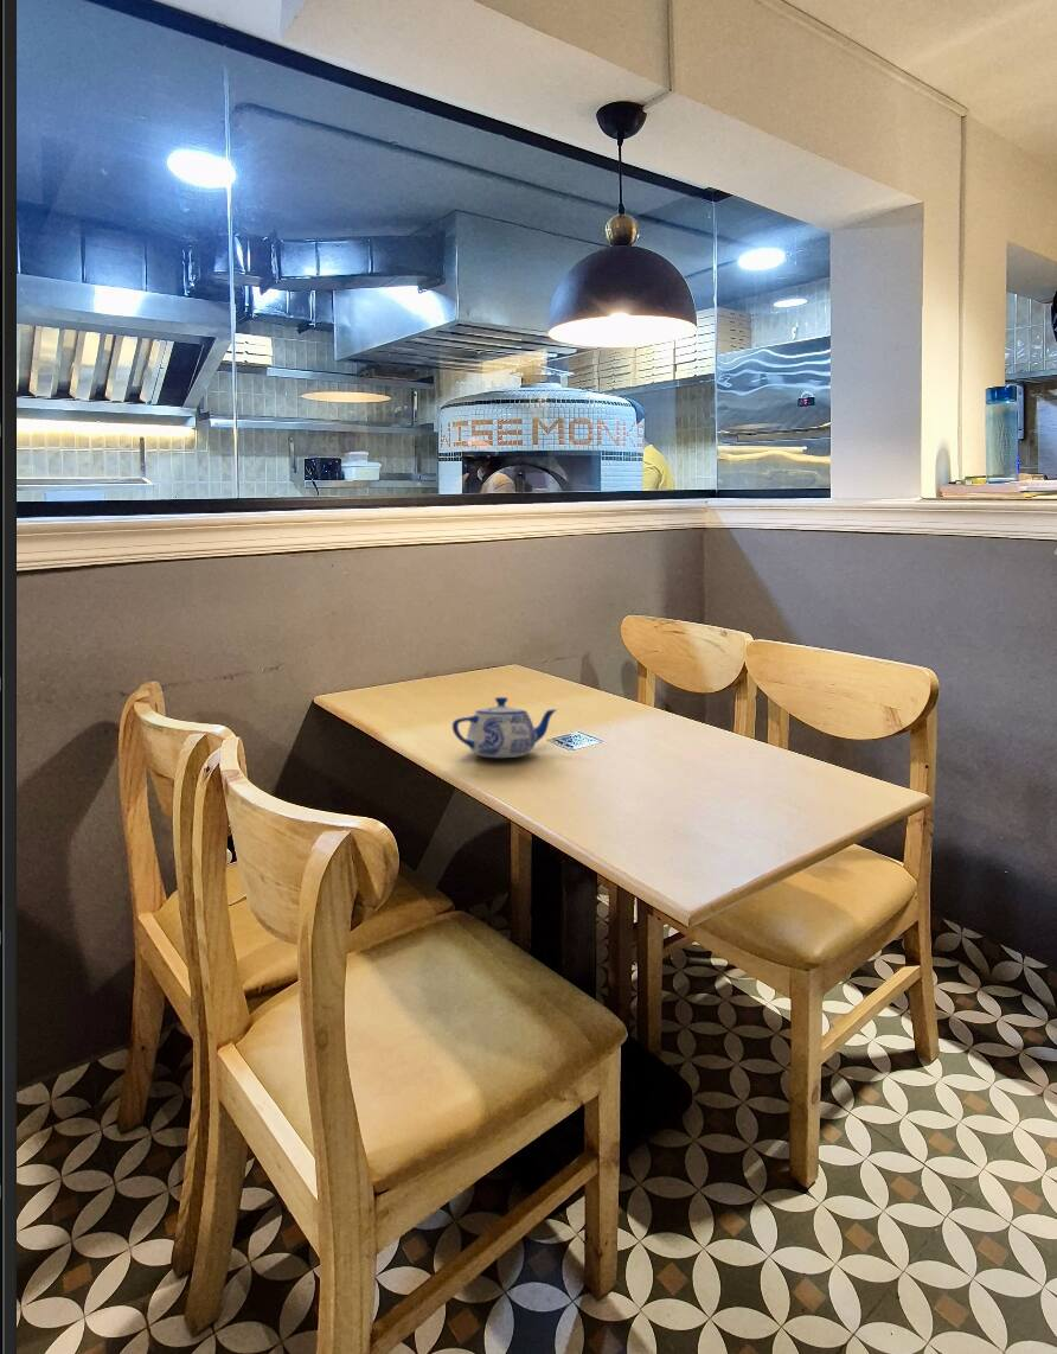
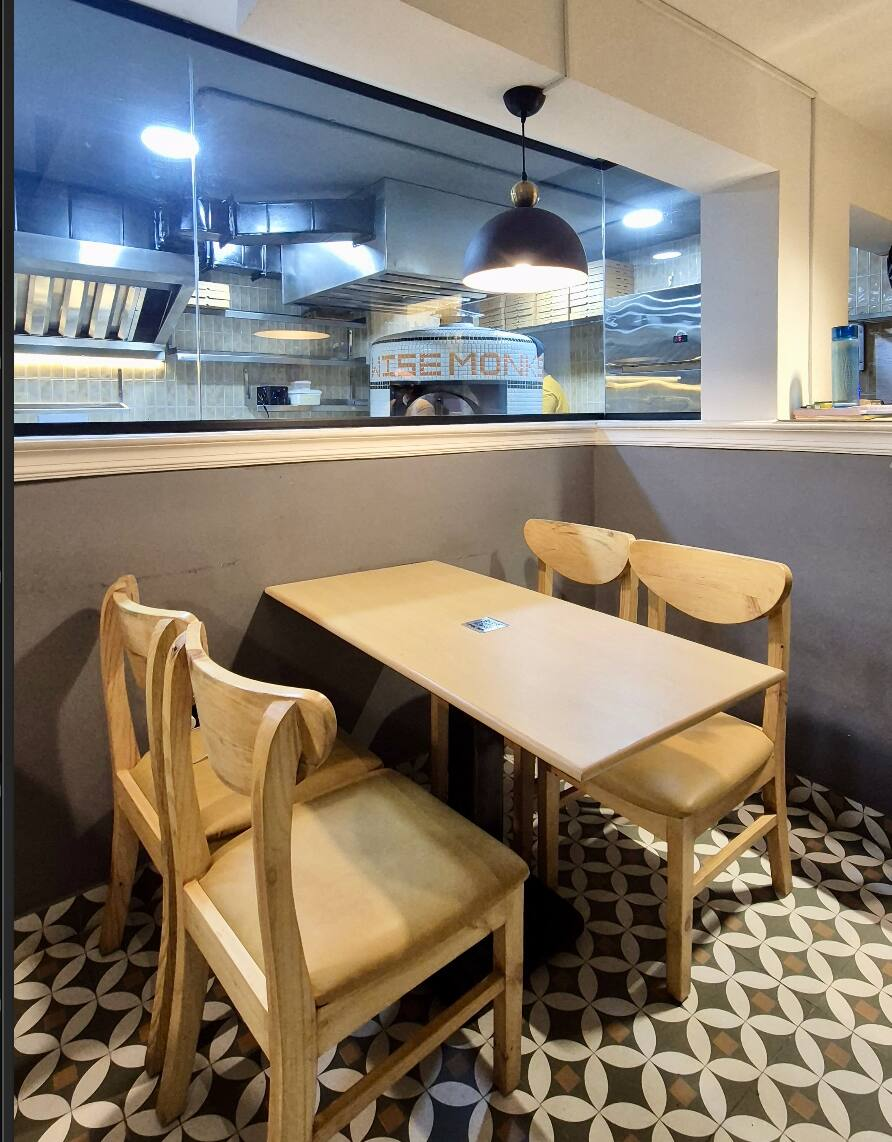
- teapot (506, 726)
